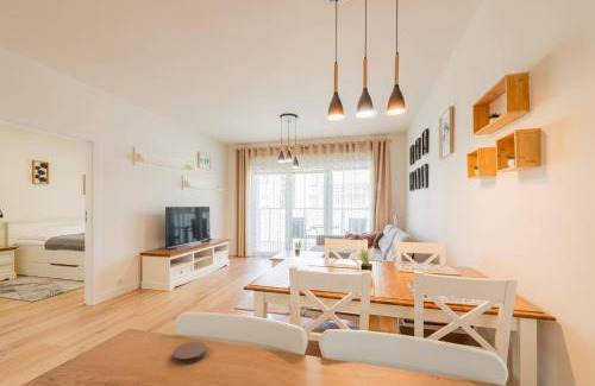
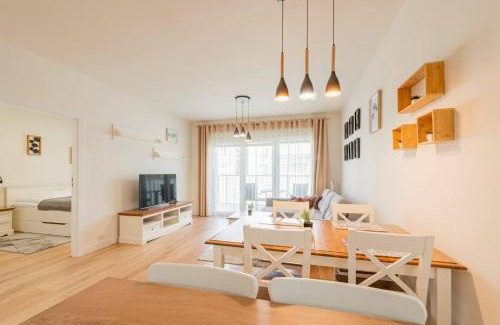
- coaster (189, 352)
